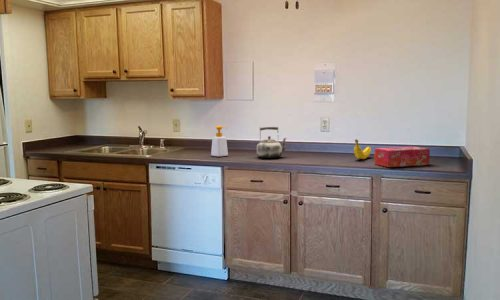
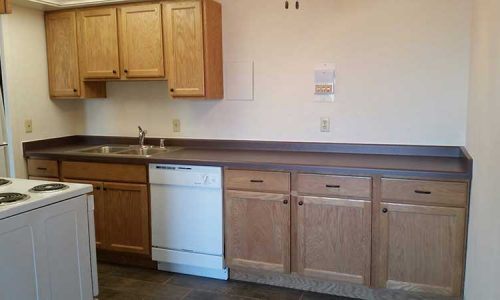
- tissue box (401, 156)
- kettle (272, 141)
- fruit (363, 150)
- soap bottle (221, 140)
